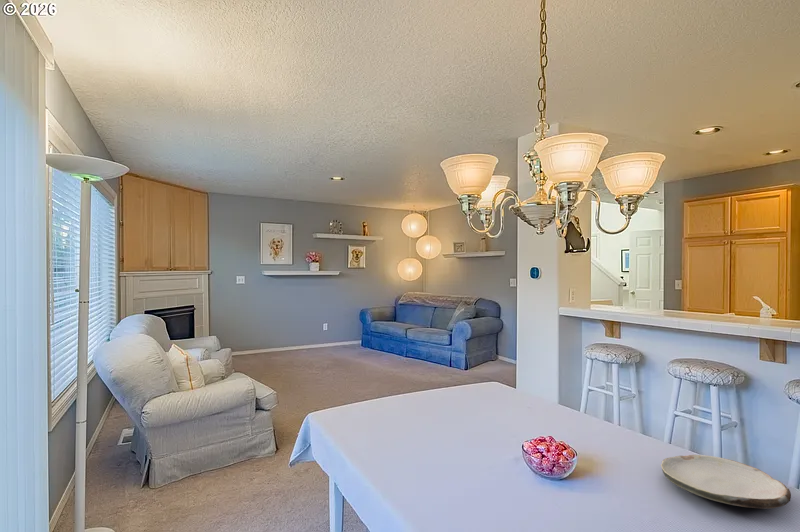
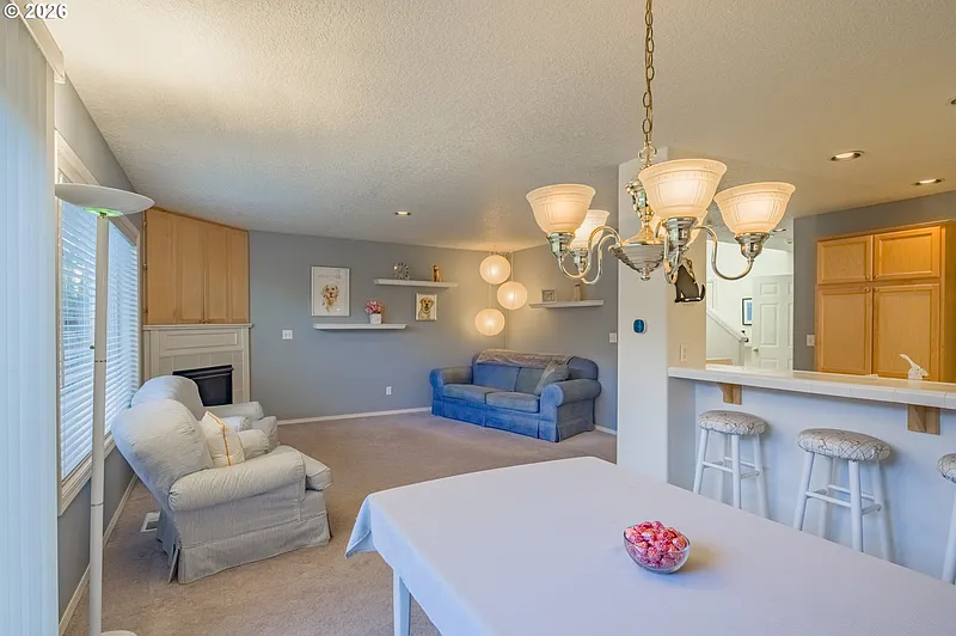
- plate (720, 480)
